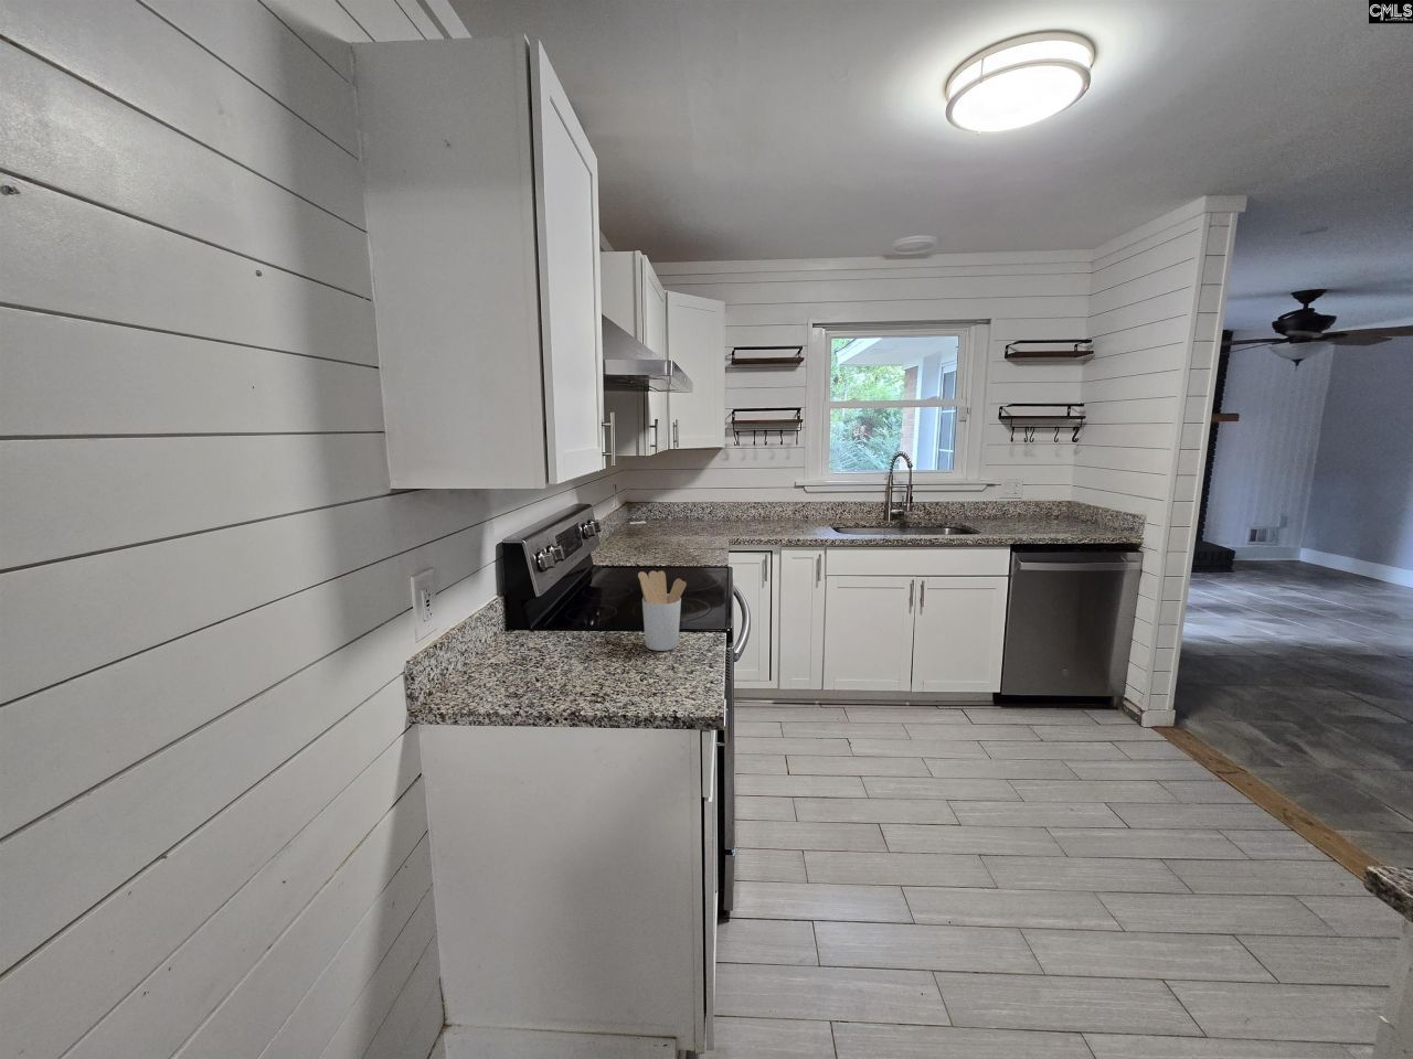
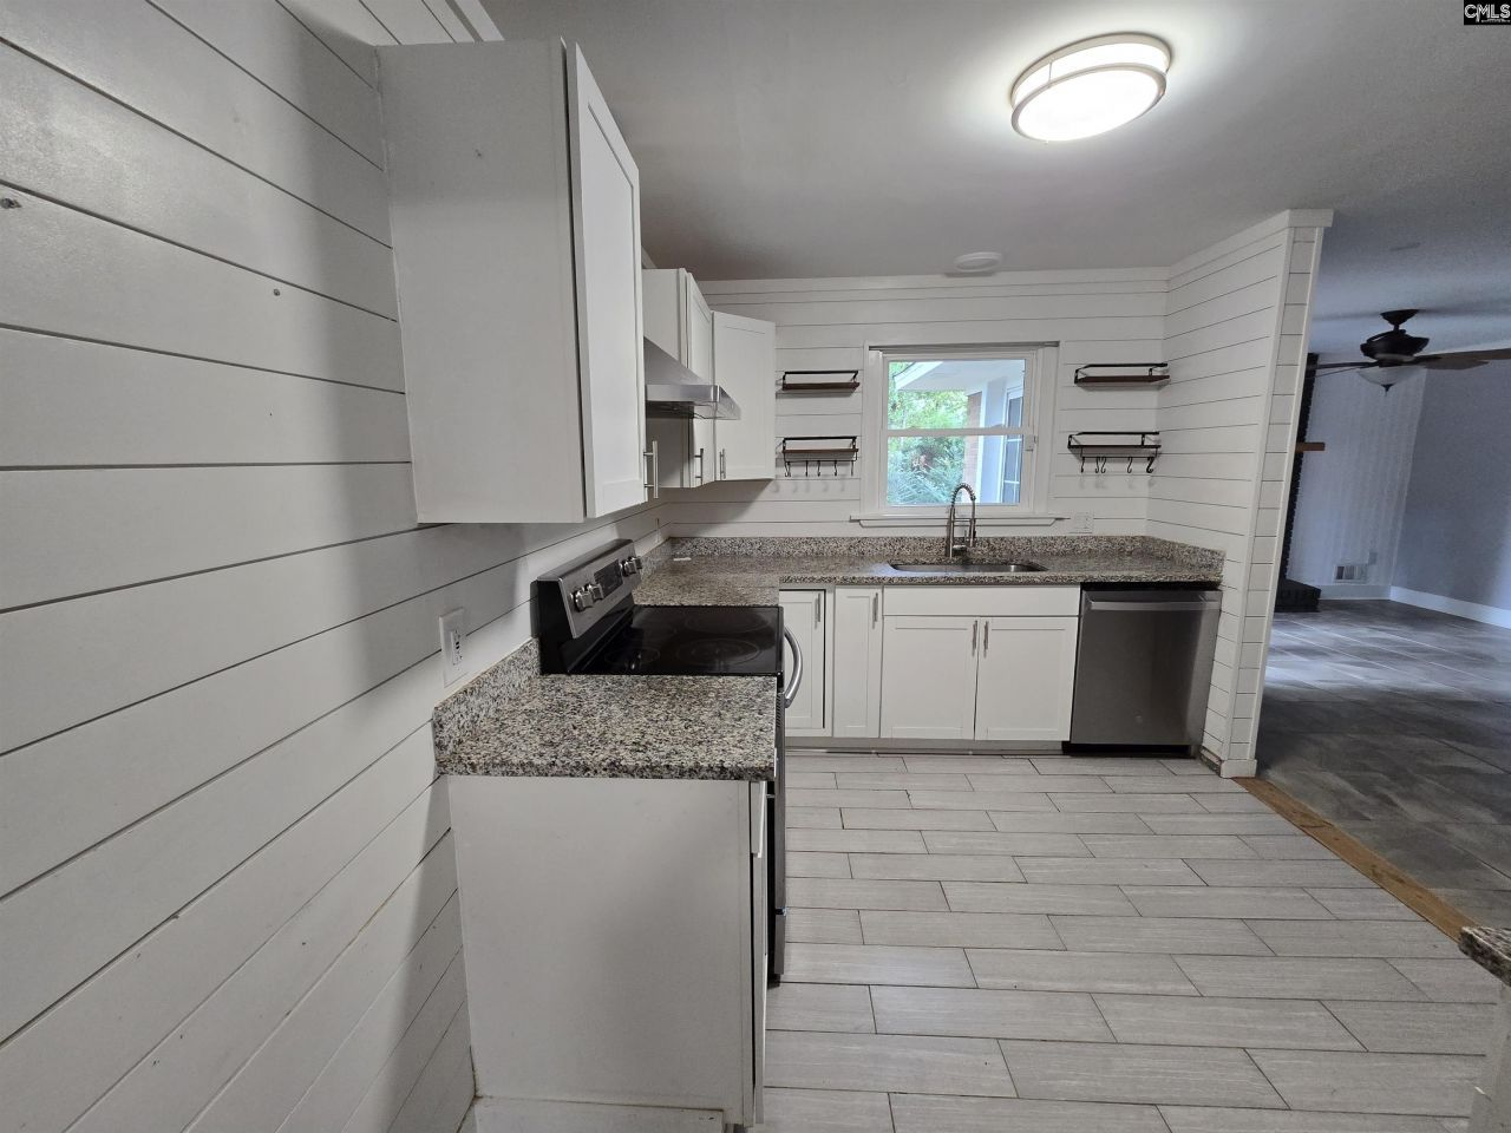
- utensil holder (658, 606)
